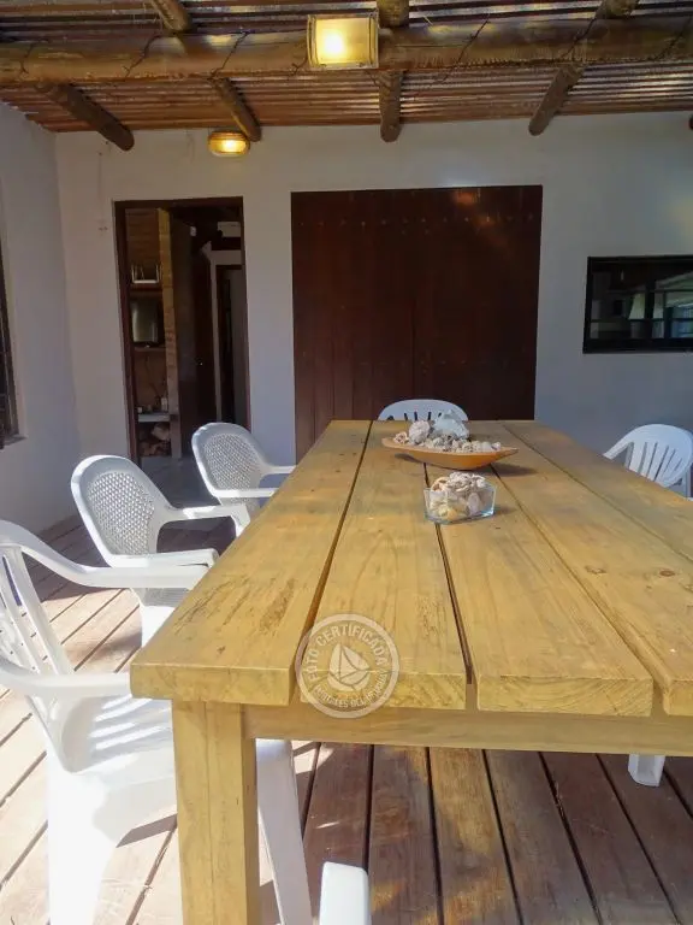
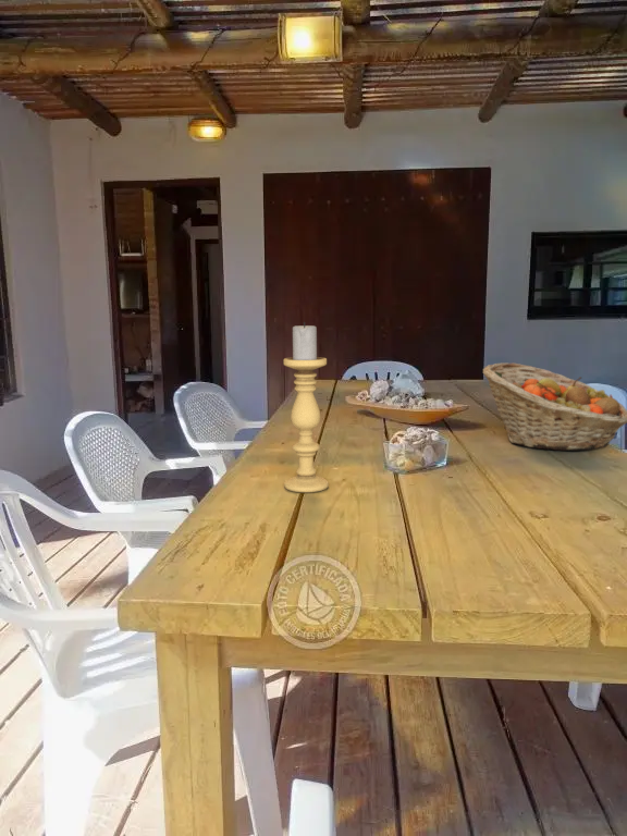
+ fruit basket (553, 402)
+ candle holder (305, 405)
